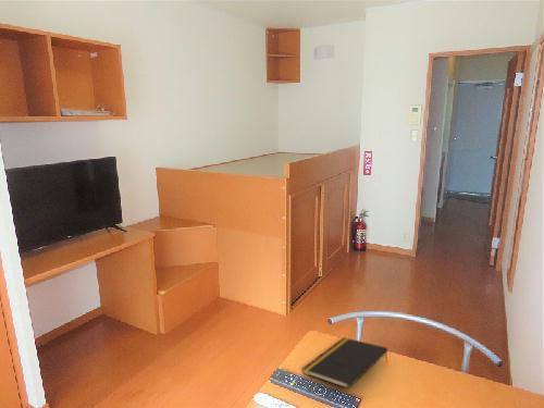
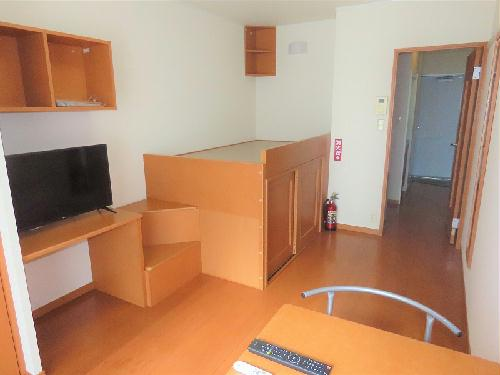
- notepad (345, 359)
